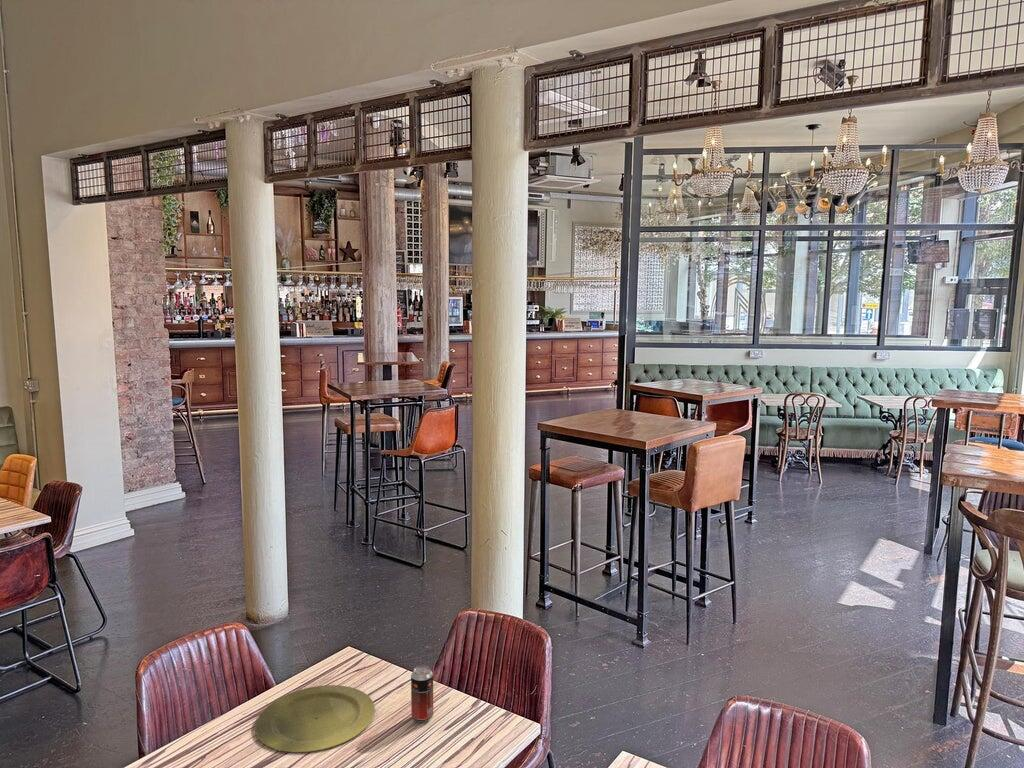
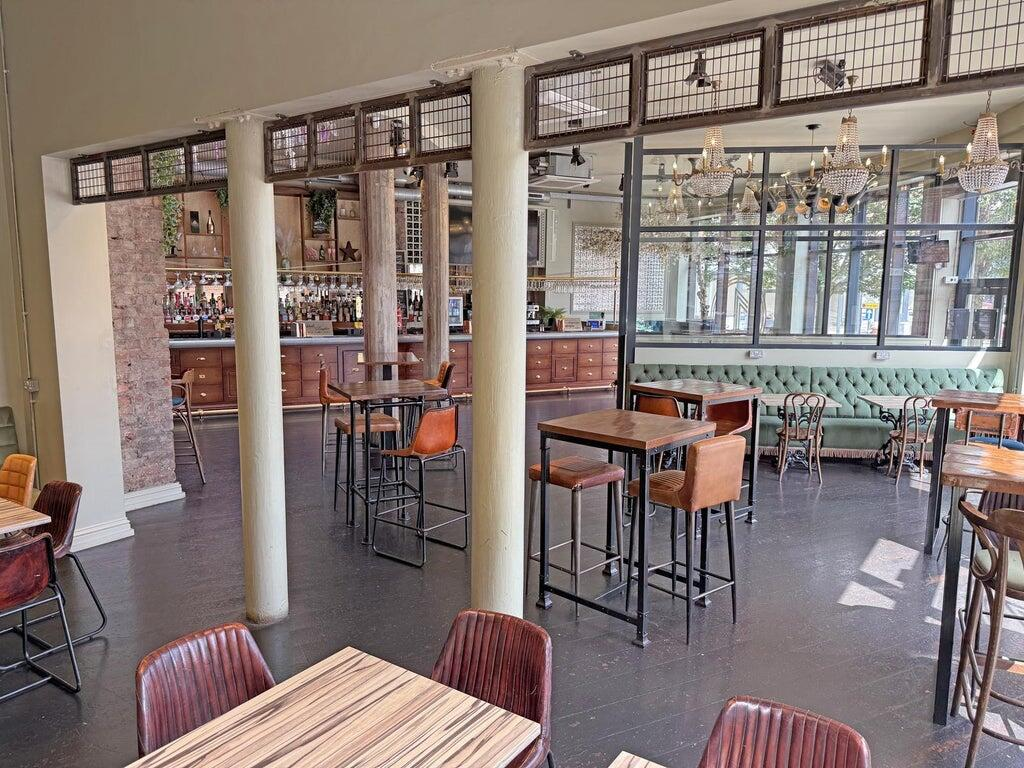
- beverage can (422, 693)
- plate (316, 716)
